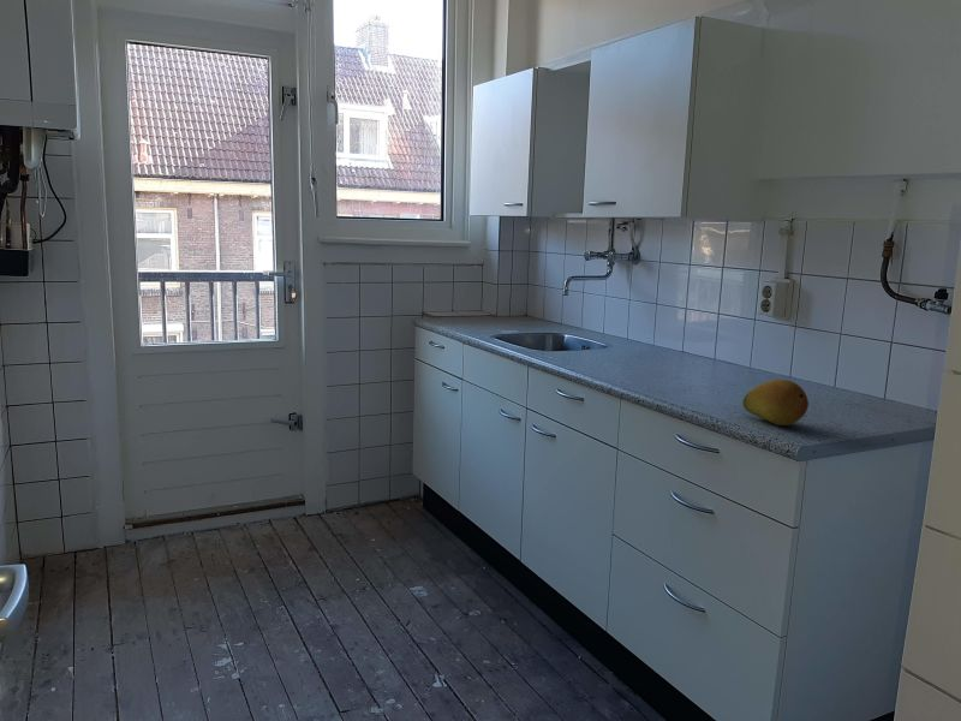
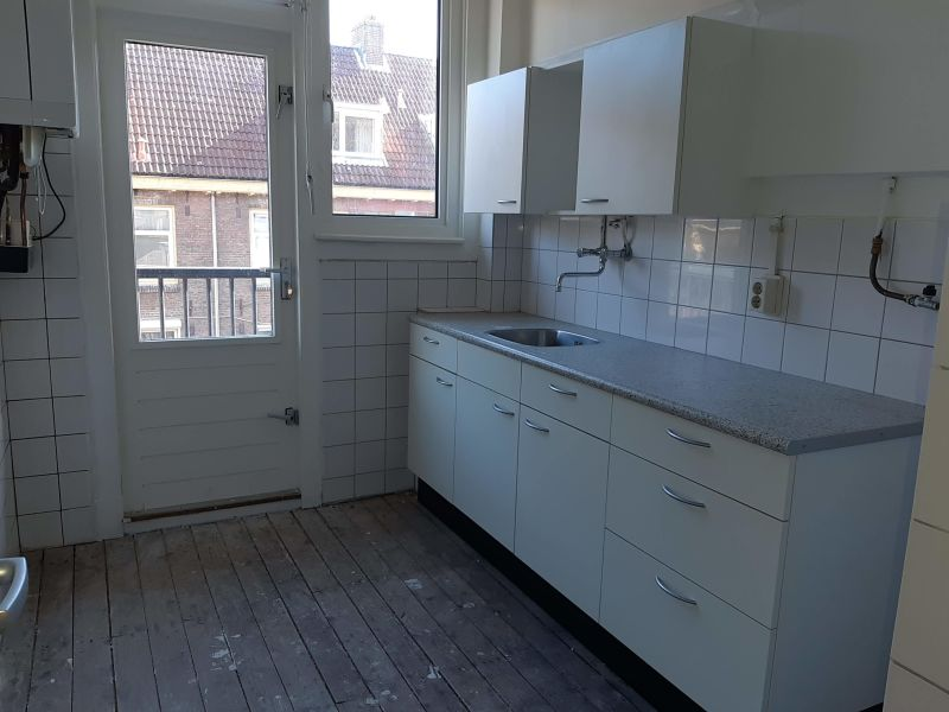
- fruit (776, 400)
